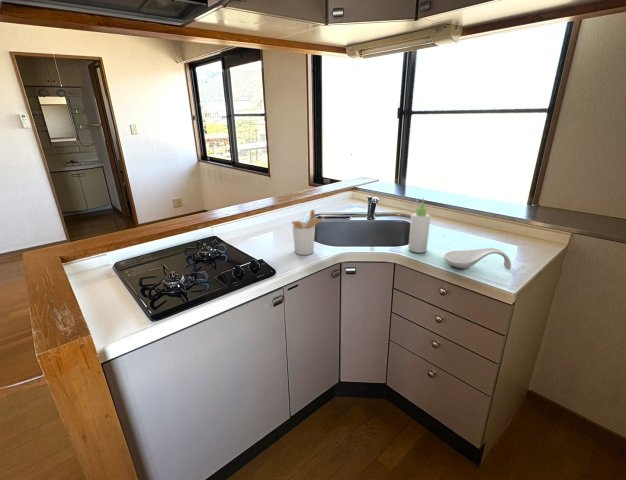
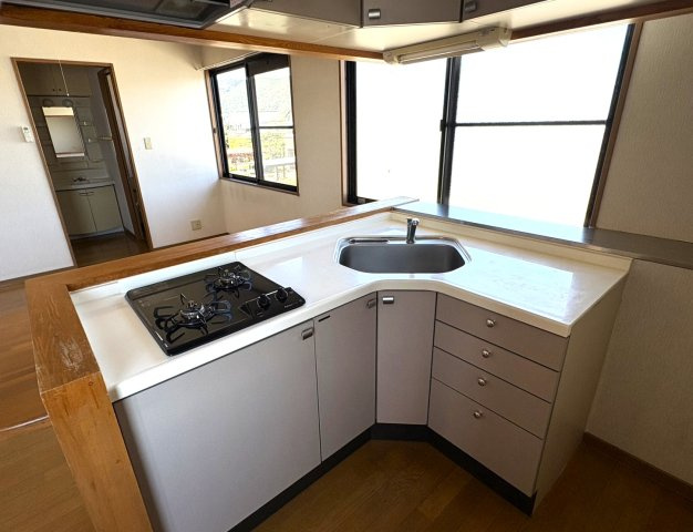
- bottle (419, 225)
- utensil holder (308, 233)
- spoon rest (477, 257)
